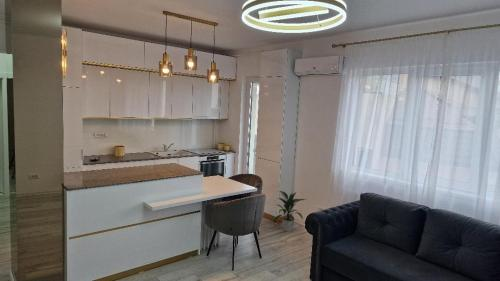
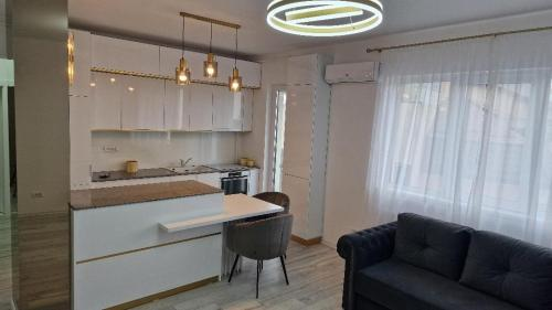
- indoor plant (287, 209)
